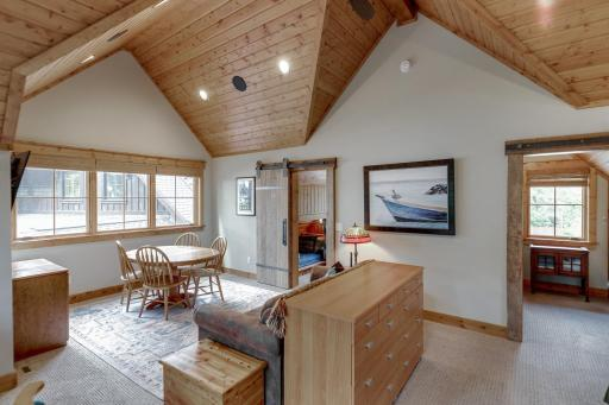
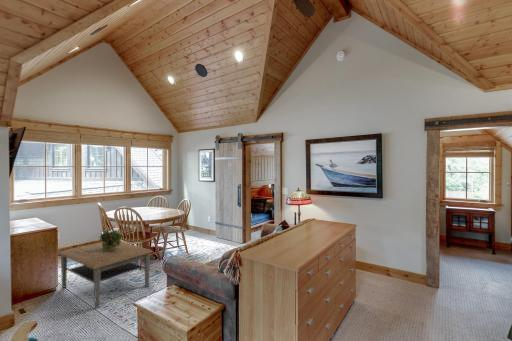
+ coffee table (105, 268)
+ potted plant (112, 237)
